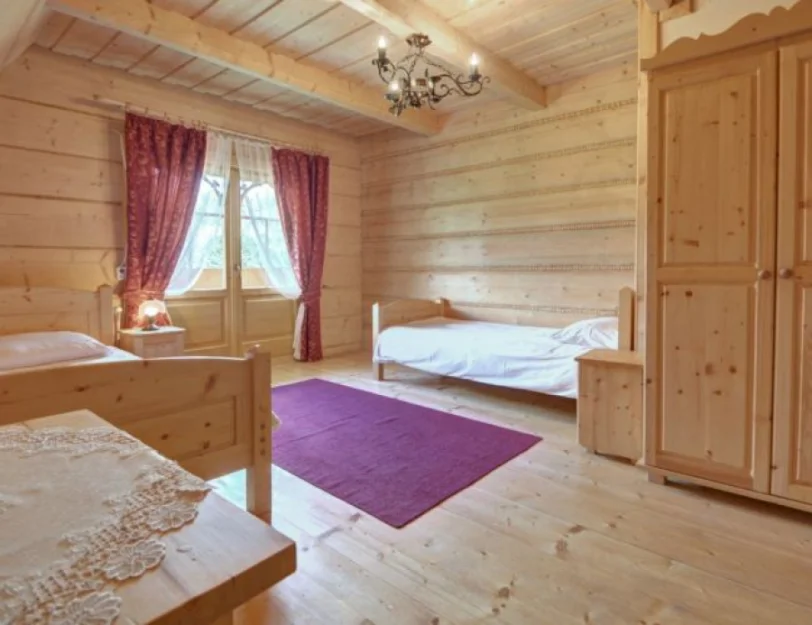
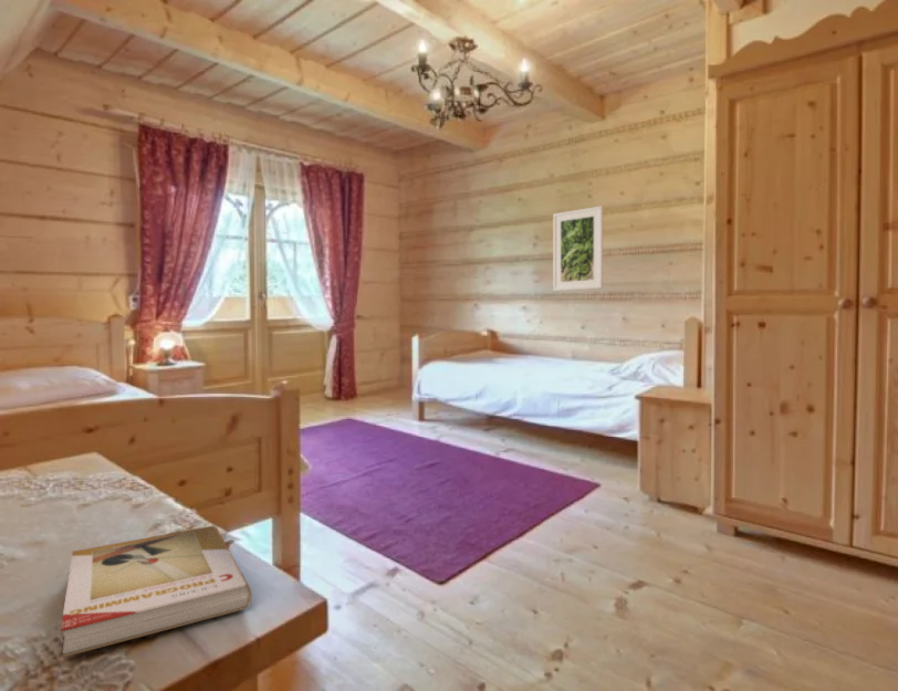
+ book (156, 577)
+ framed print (576, 250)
